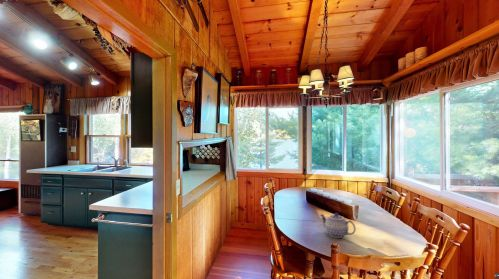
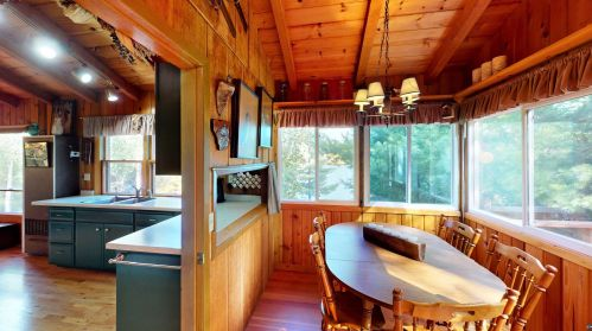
- teapot (336, 223)
